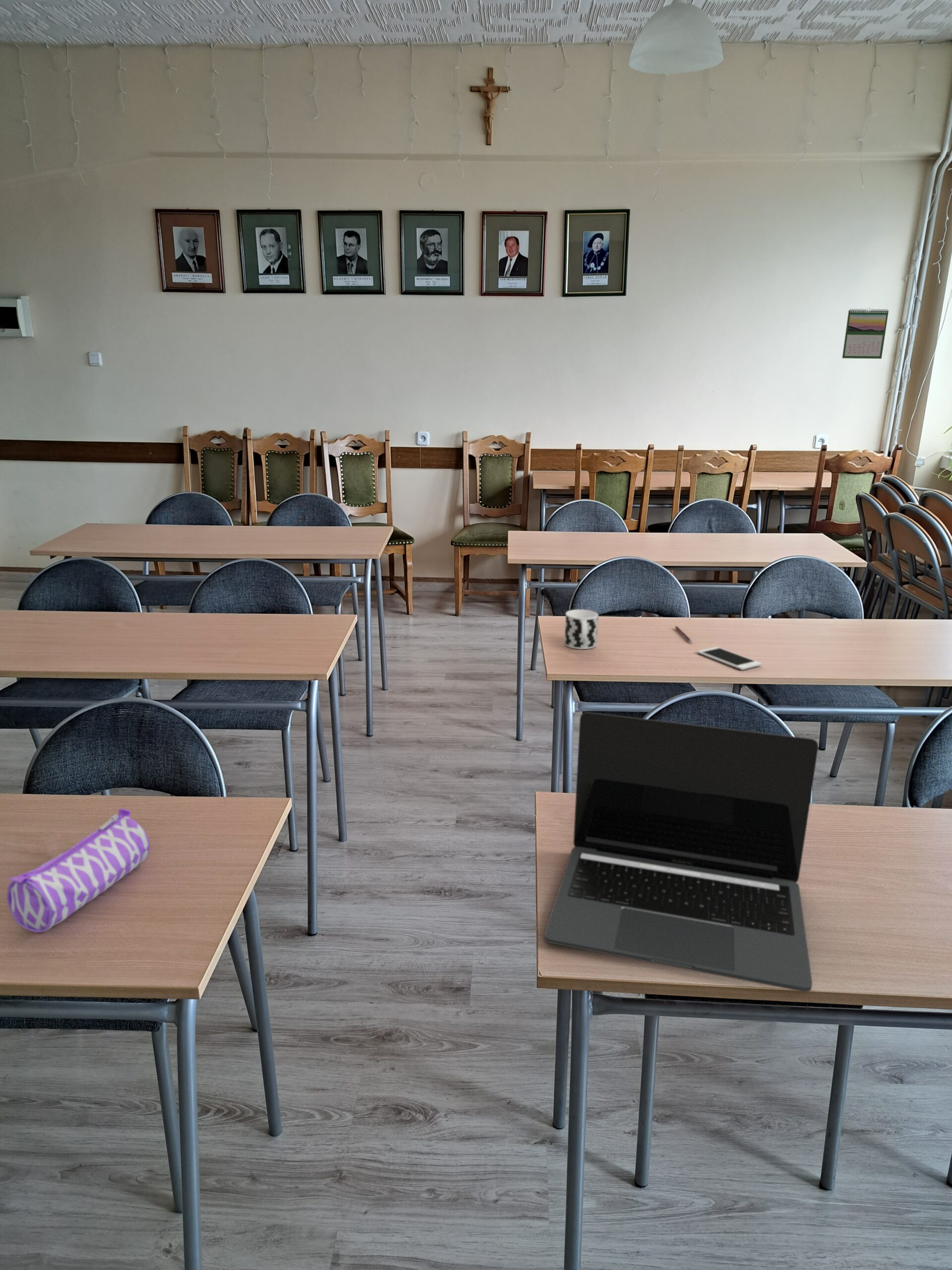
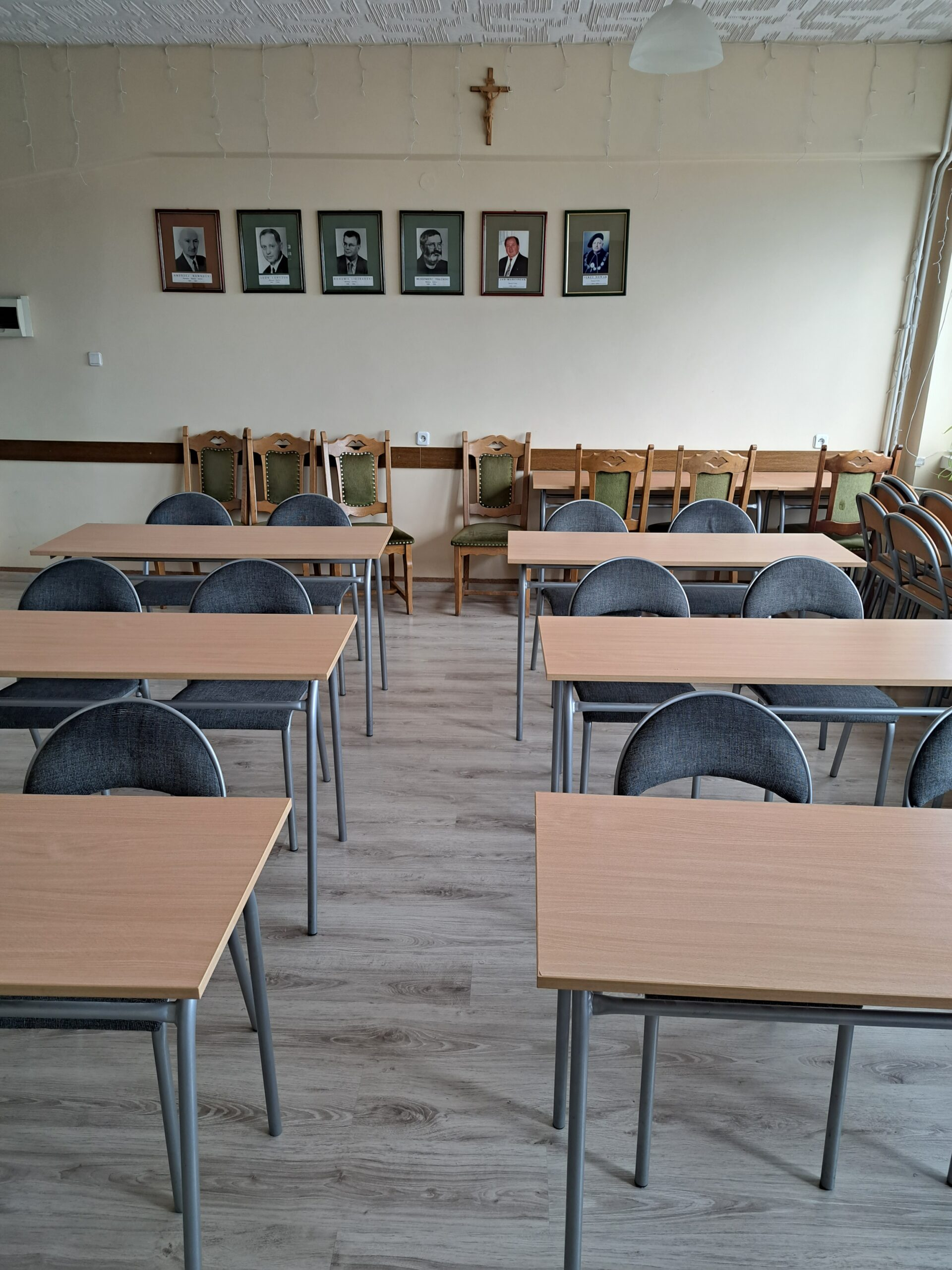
- cup (582, 631)
- laptop (684, 839)
- calendar (865, 333)
- cell phone (728, 658)
- pencil case (83, 868)
- pen (683, 634)
